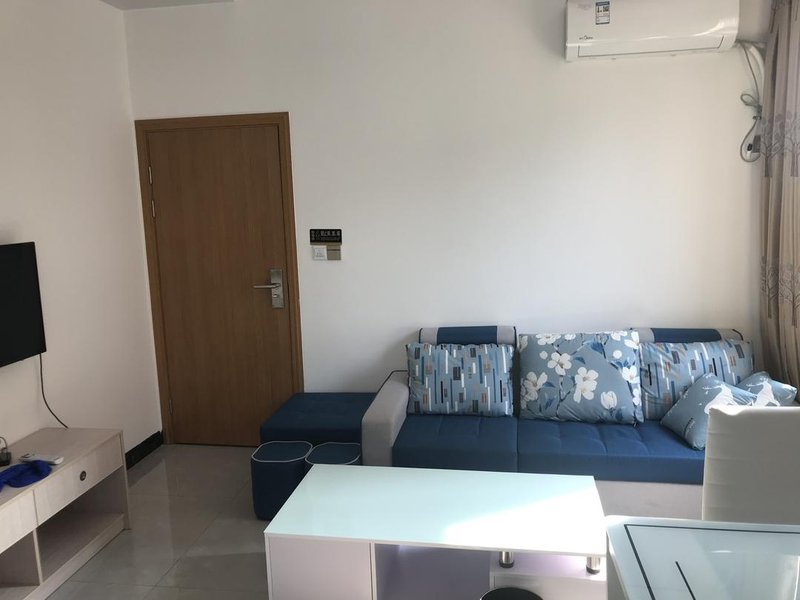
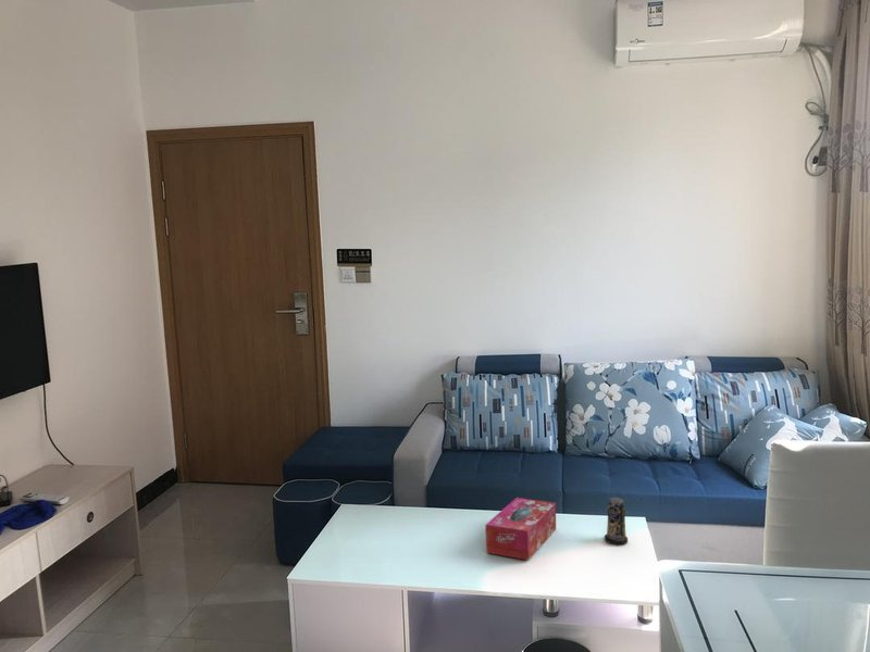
+ candle (616, 519)
+ tissue box (522, 526)
